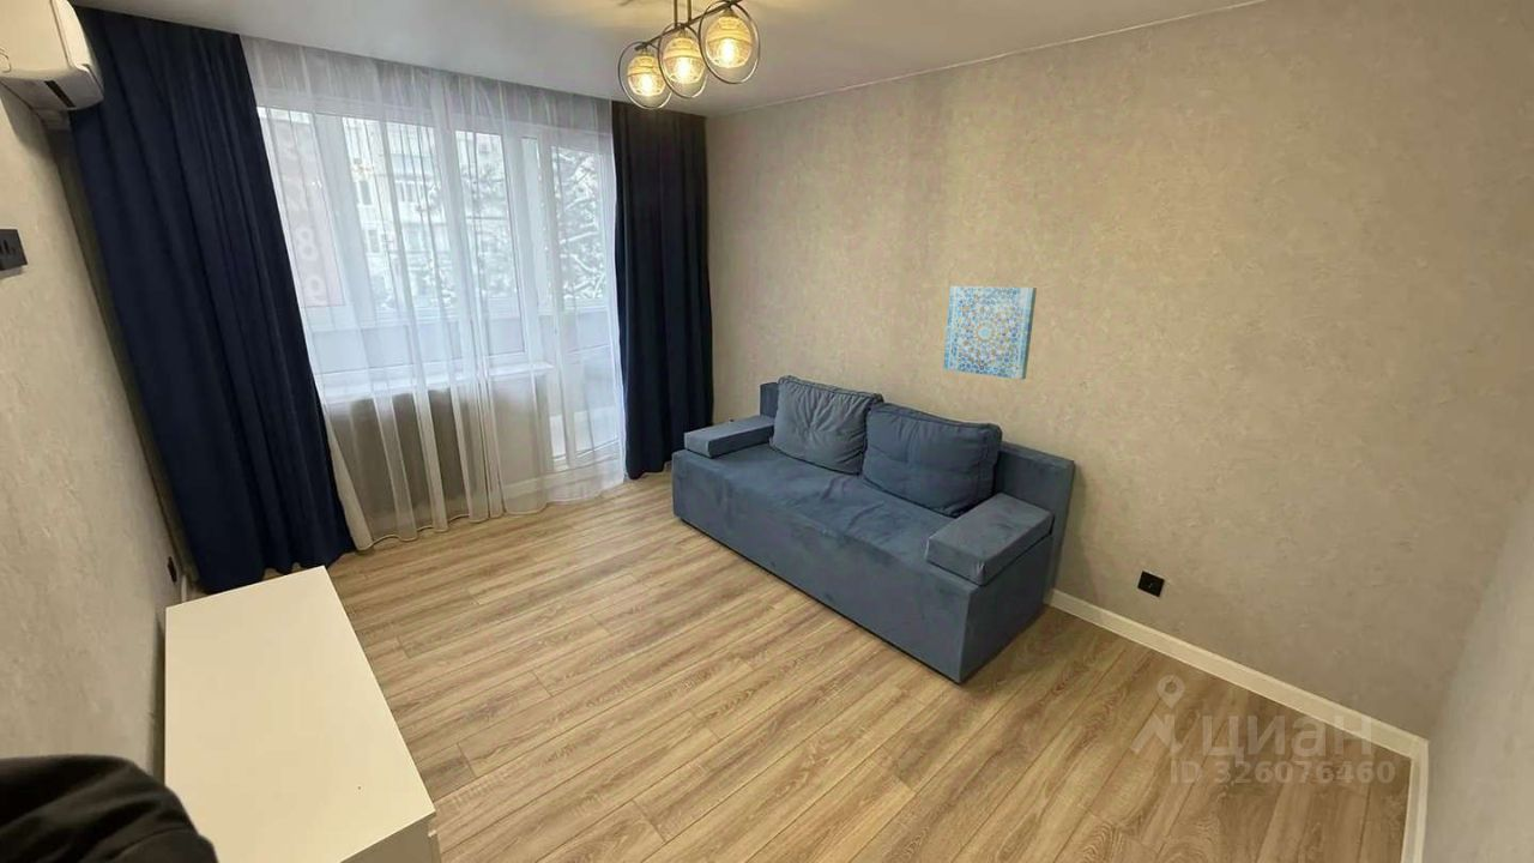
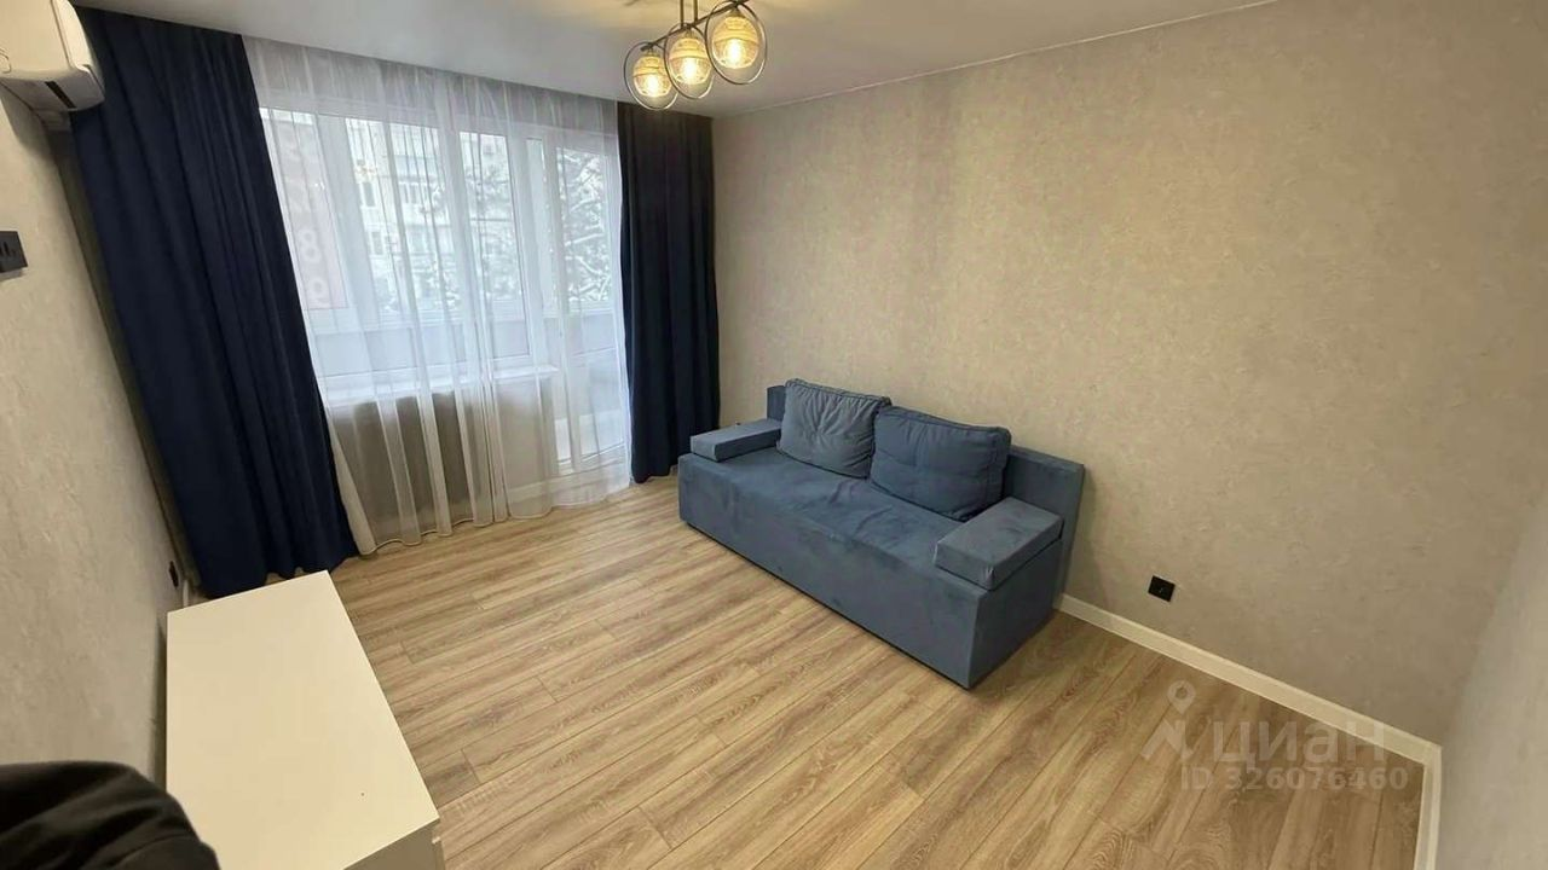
- wall art (986, 331)
